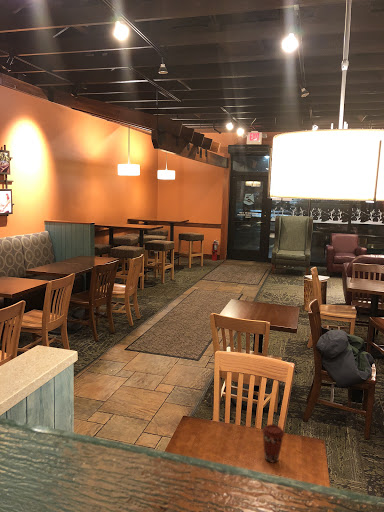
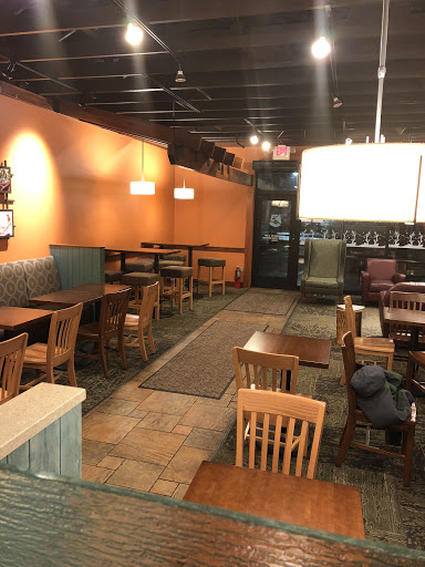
- coffee cup (272, 443)
